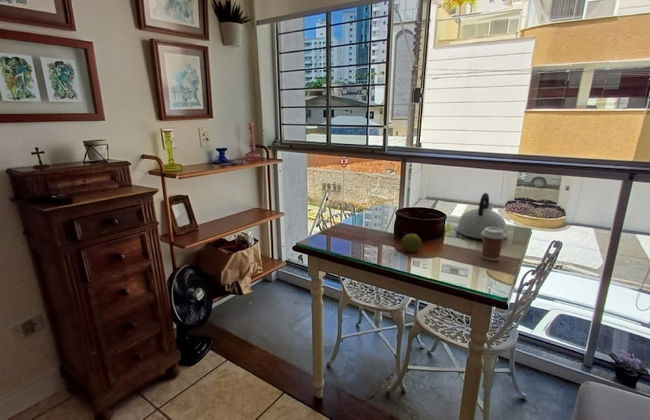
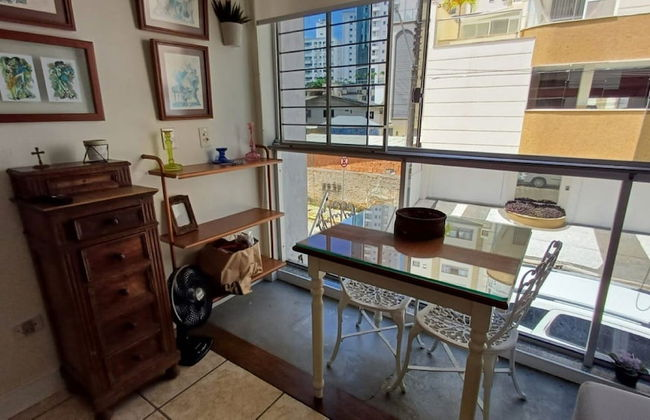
- apple (411, 241)
- kettle (483, 212)
- coffee cup (492, 243)
